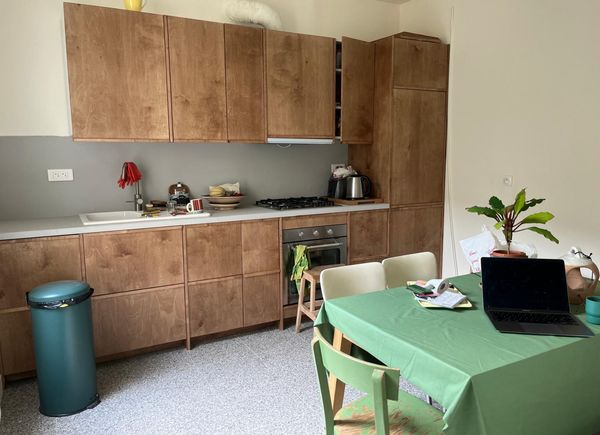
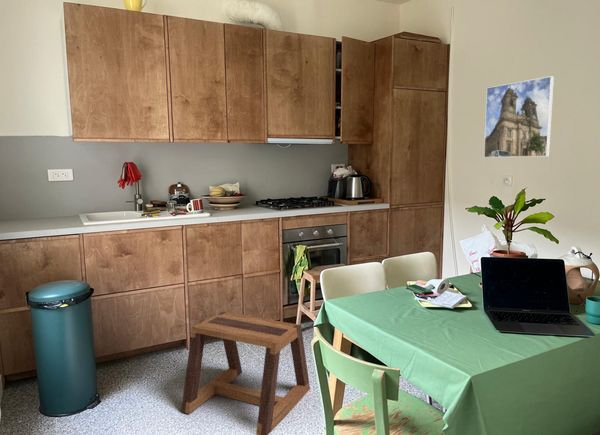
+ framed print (516, 120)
+ stool (240, 363)
